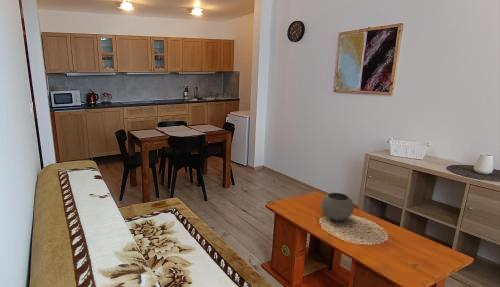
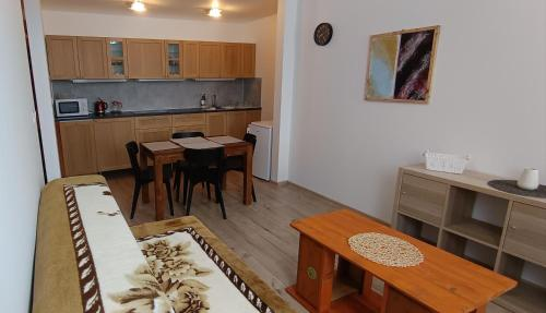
- bowl (336, 206)
